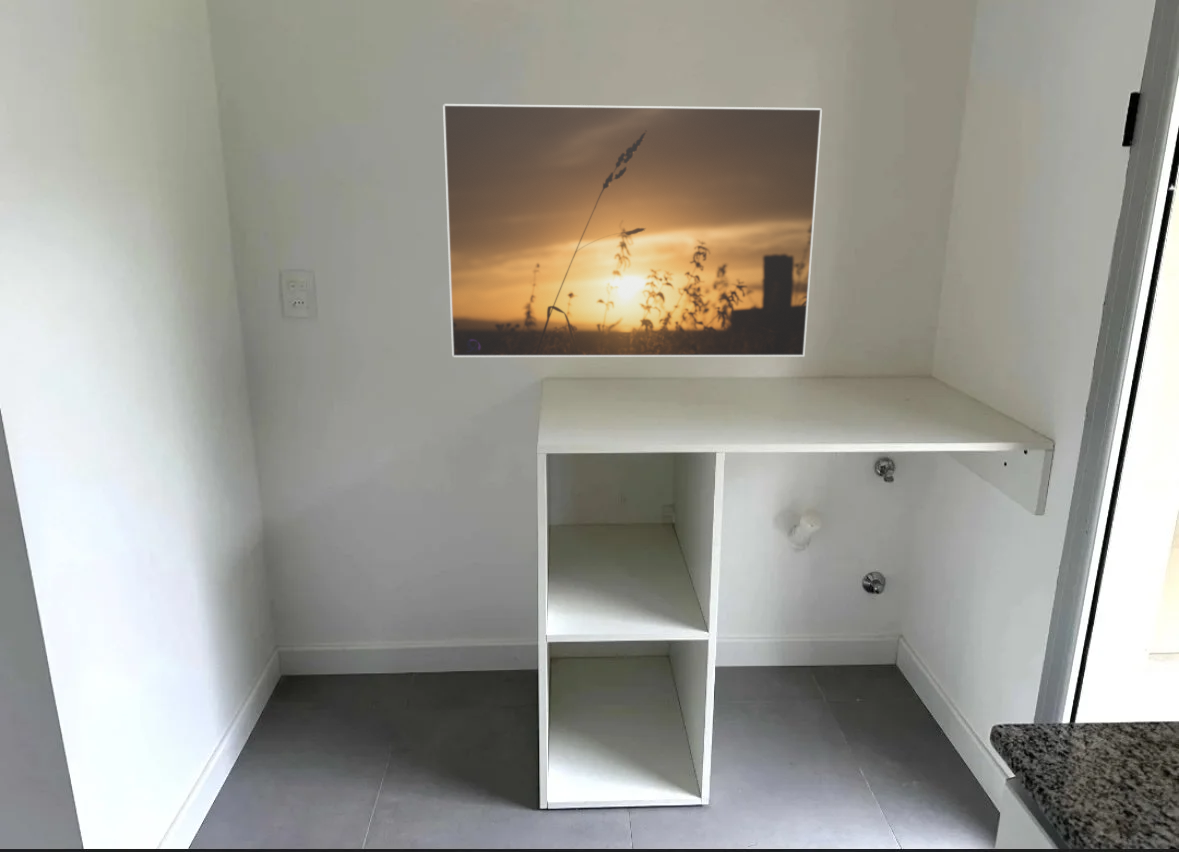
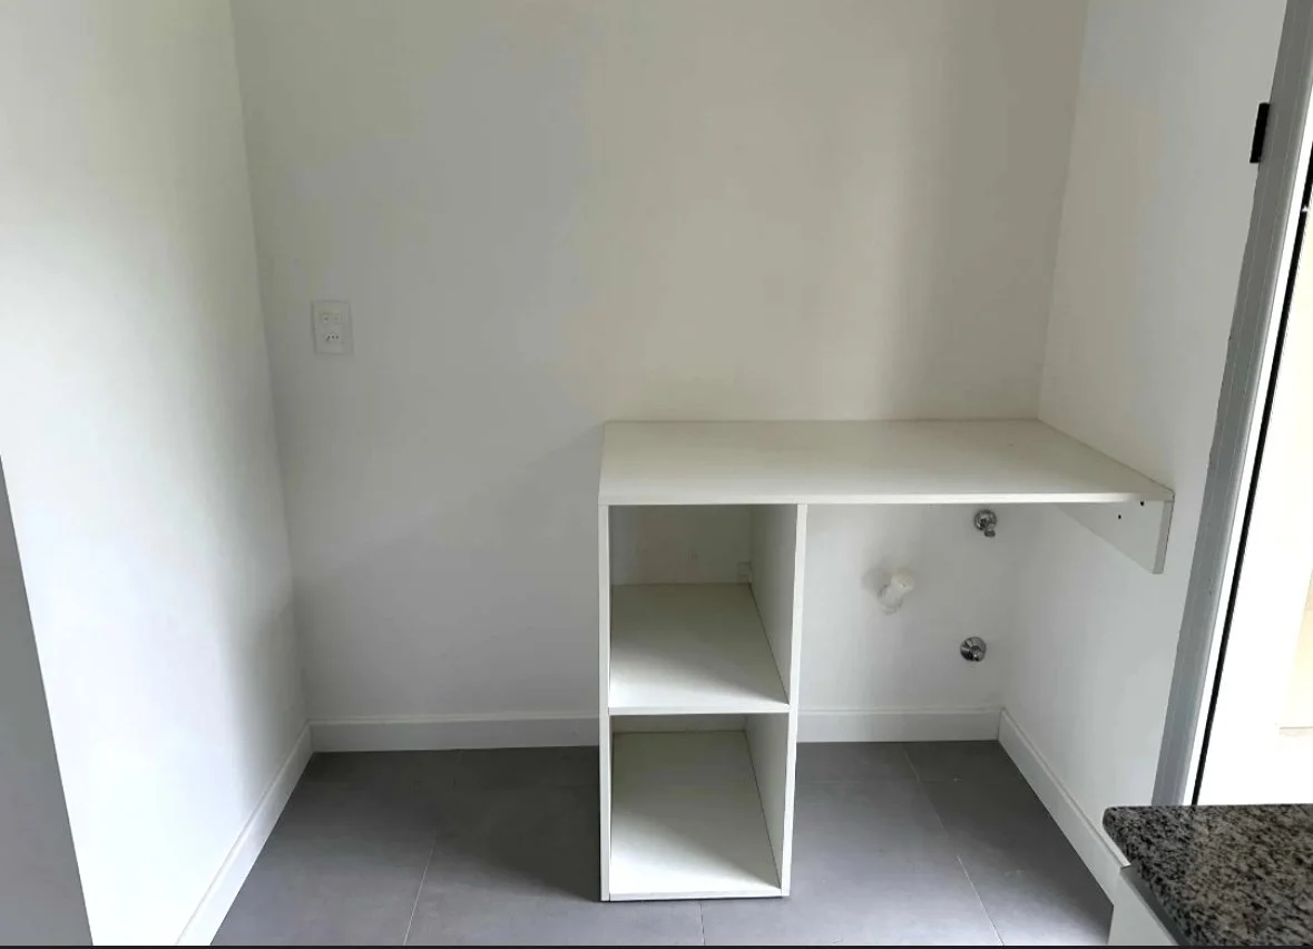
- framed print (631, 235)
